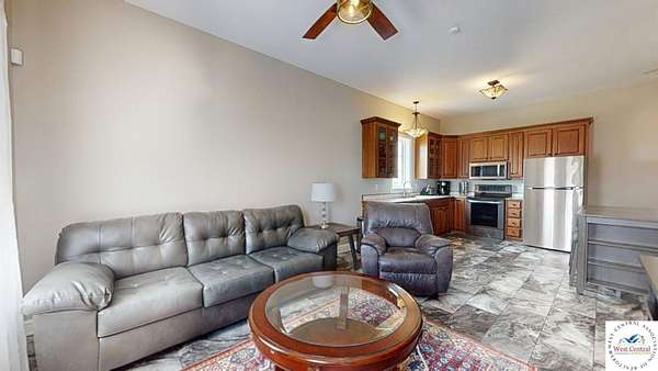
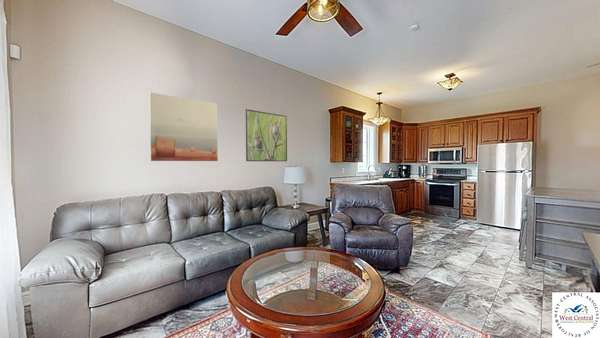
+ wall art (186, 130)
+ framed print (267, 137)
